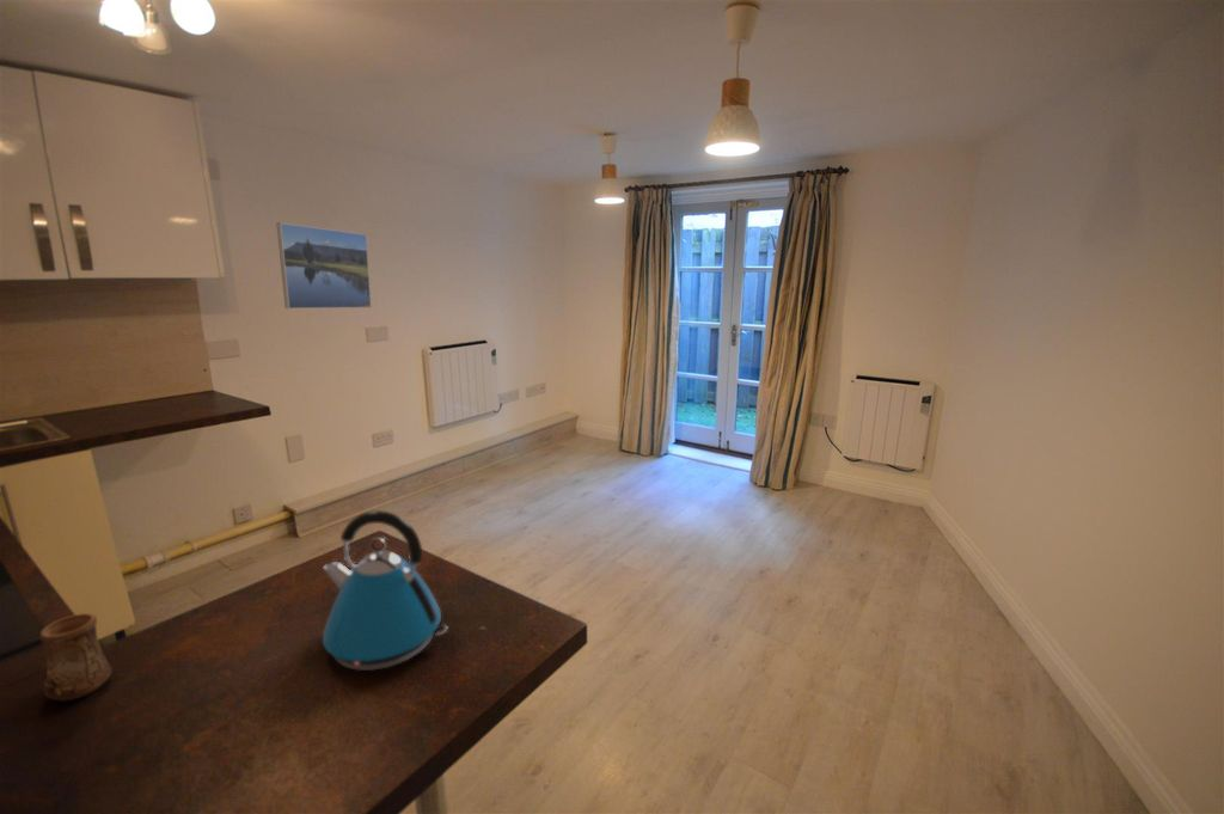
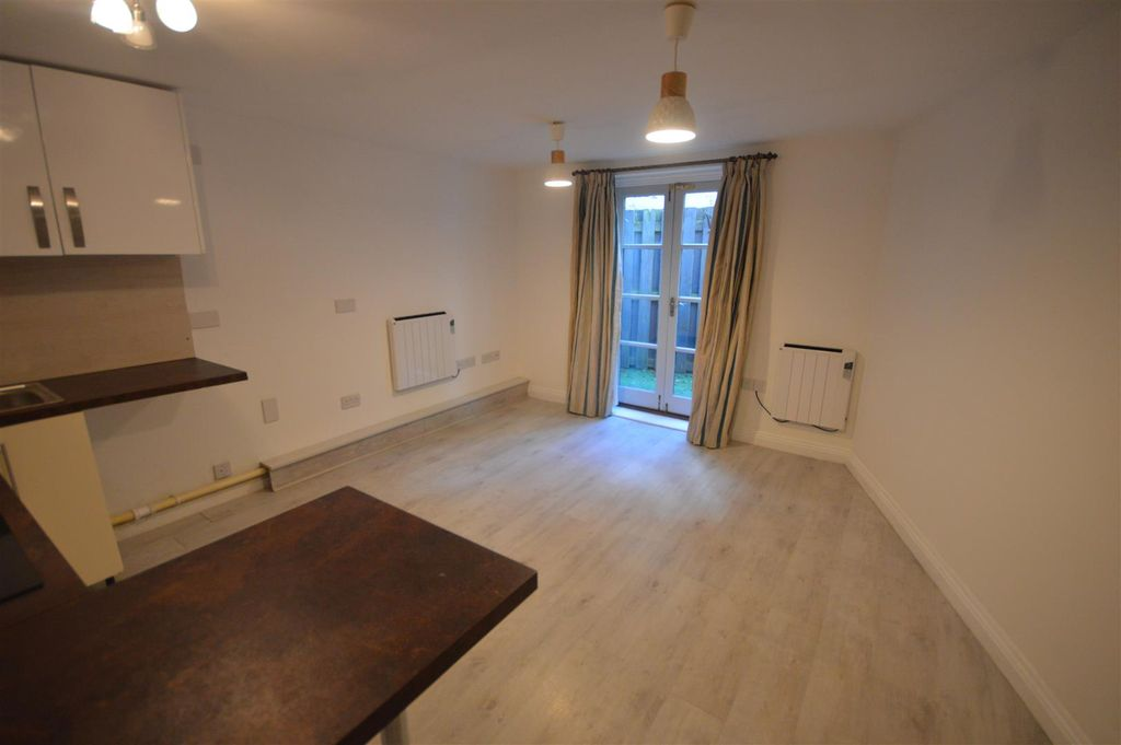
- cup (74, 656)
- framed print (328, 269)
- kettle (384, 576)
